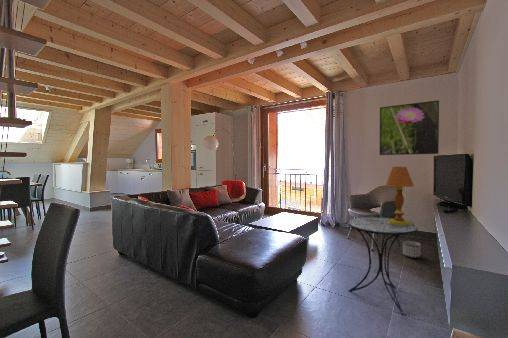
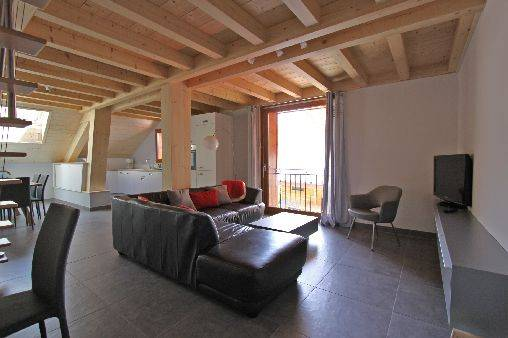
- table lamp (395, 195)
- side table (380, 259)
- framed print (407, 129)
- planter (411, 249)
